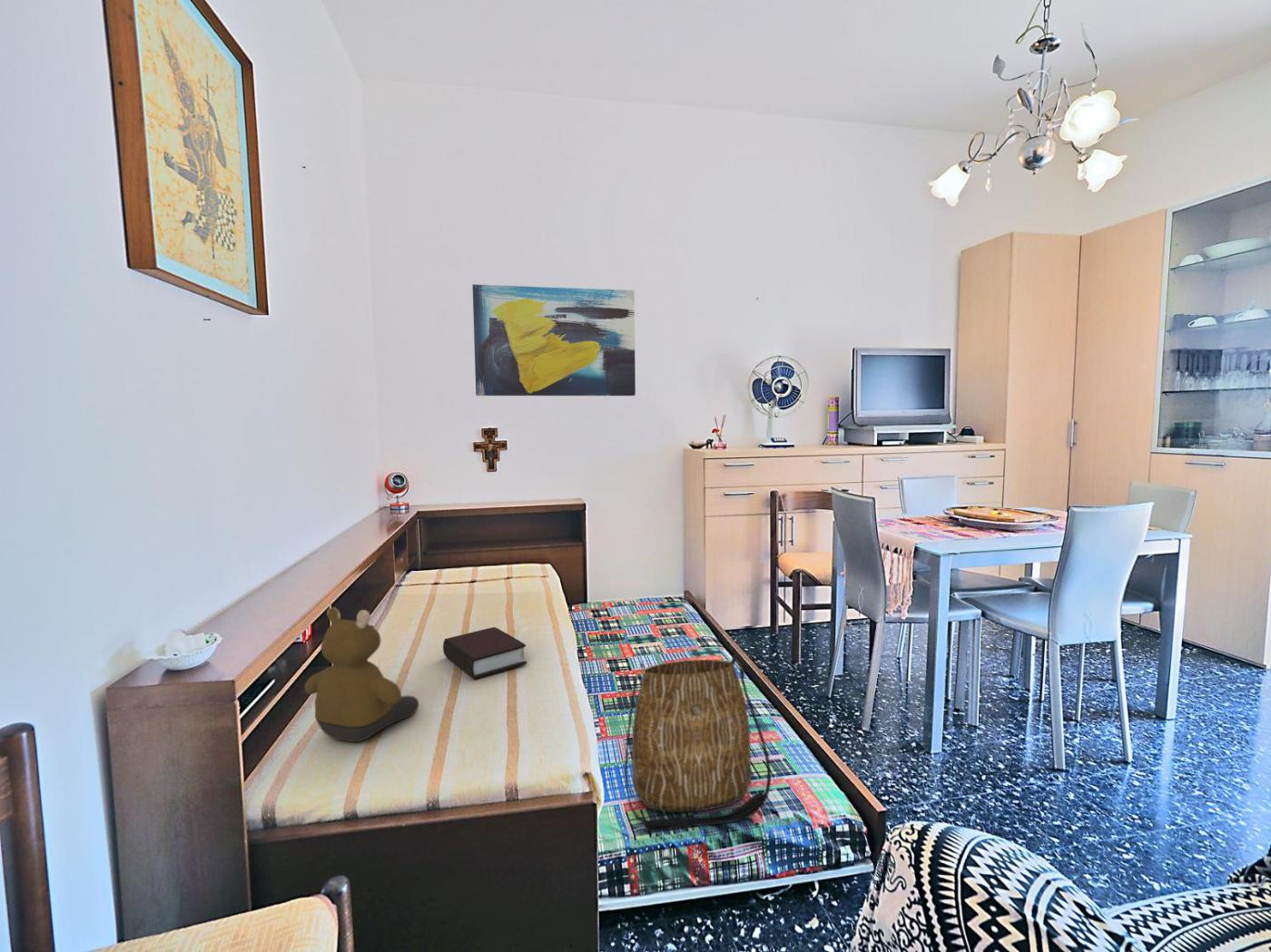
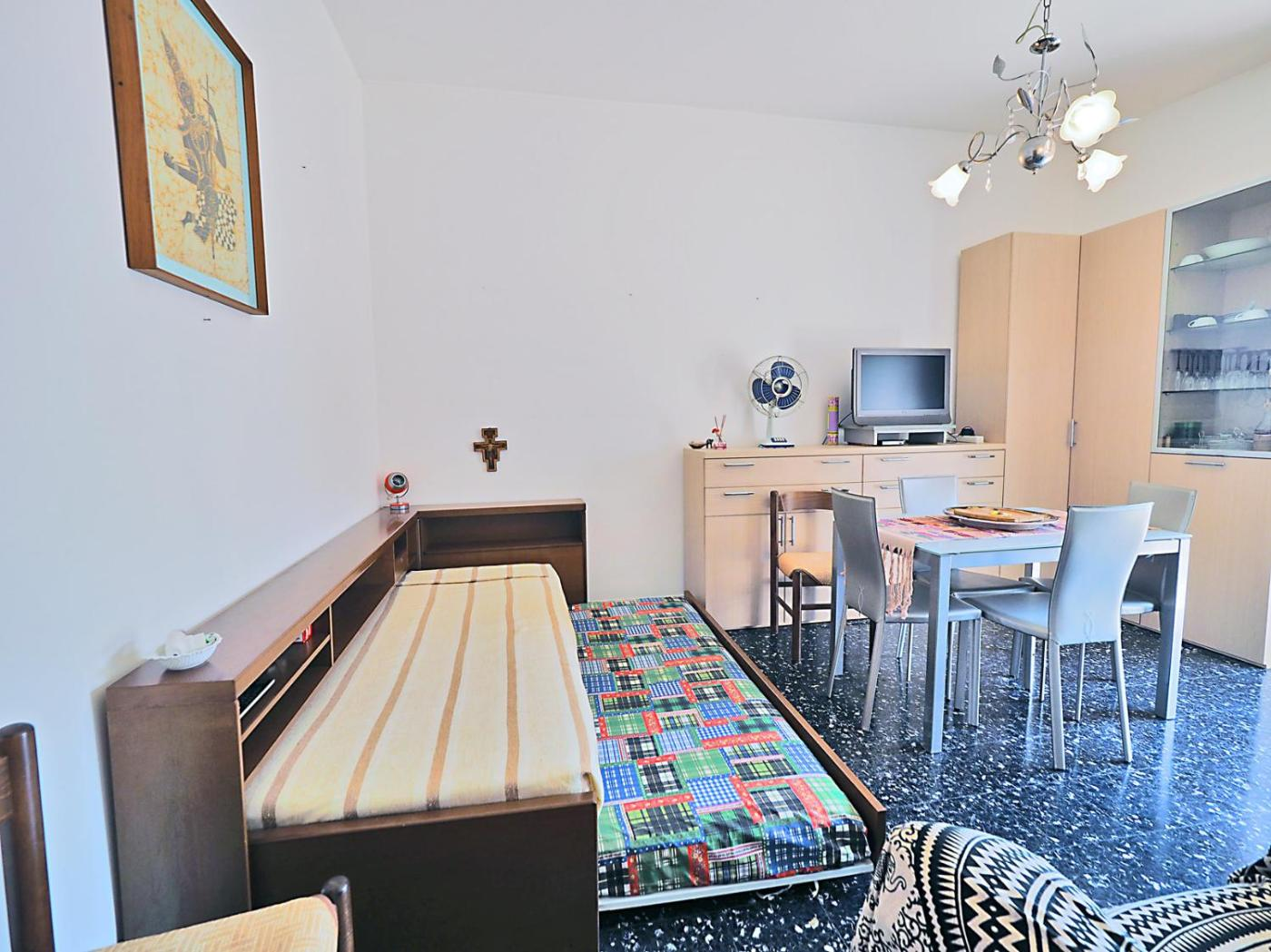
- wall art (556, 342)
- bible (484, 651)
- bear (365, 665)
- tote bag (693, 731)
